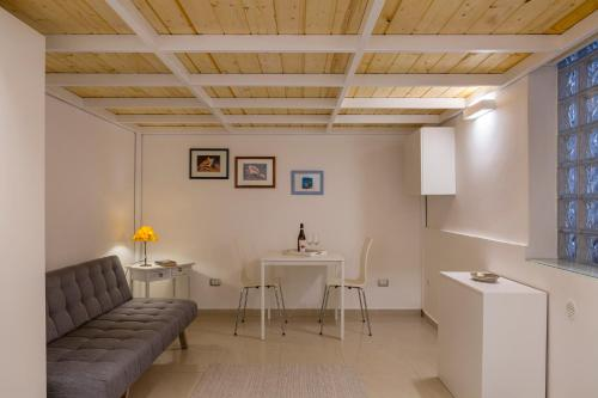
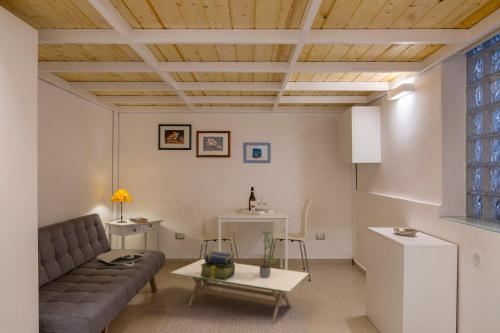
+ coffee table (239, 289)
+ potted plant (268, 252)
+ stack of books (219, 264)
+ tote bag (122, 257)
